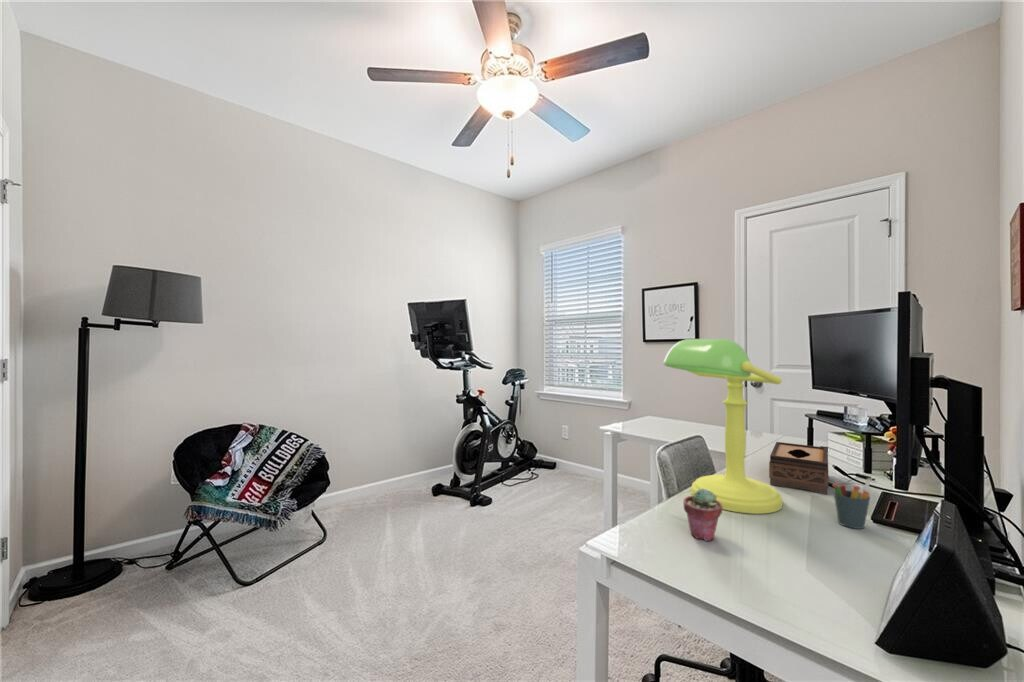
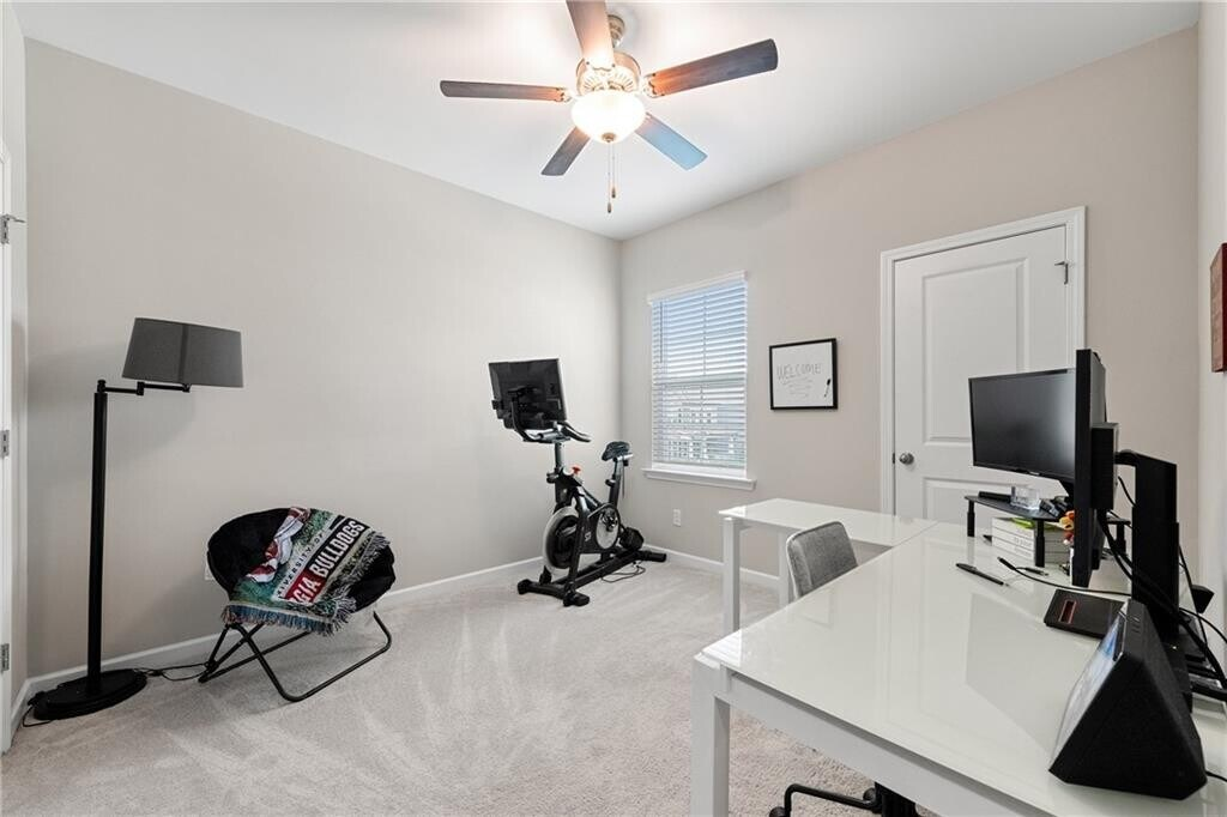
- pen holder (851, 501)
- potted succulent (702, 511)
- desk lamp (726, 419)
- tissue box (799, 465)
